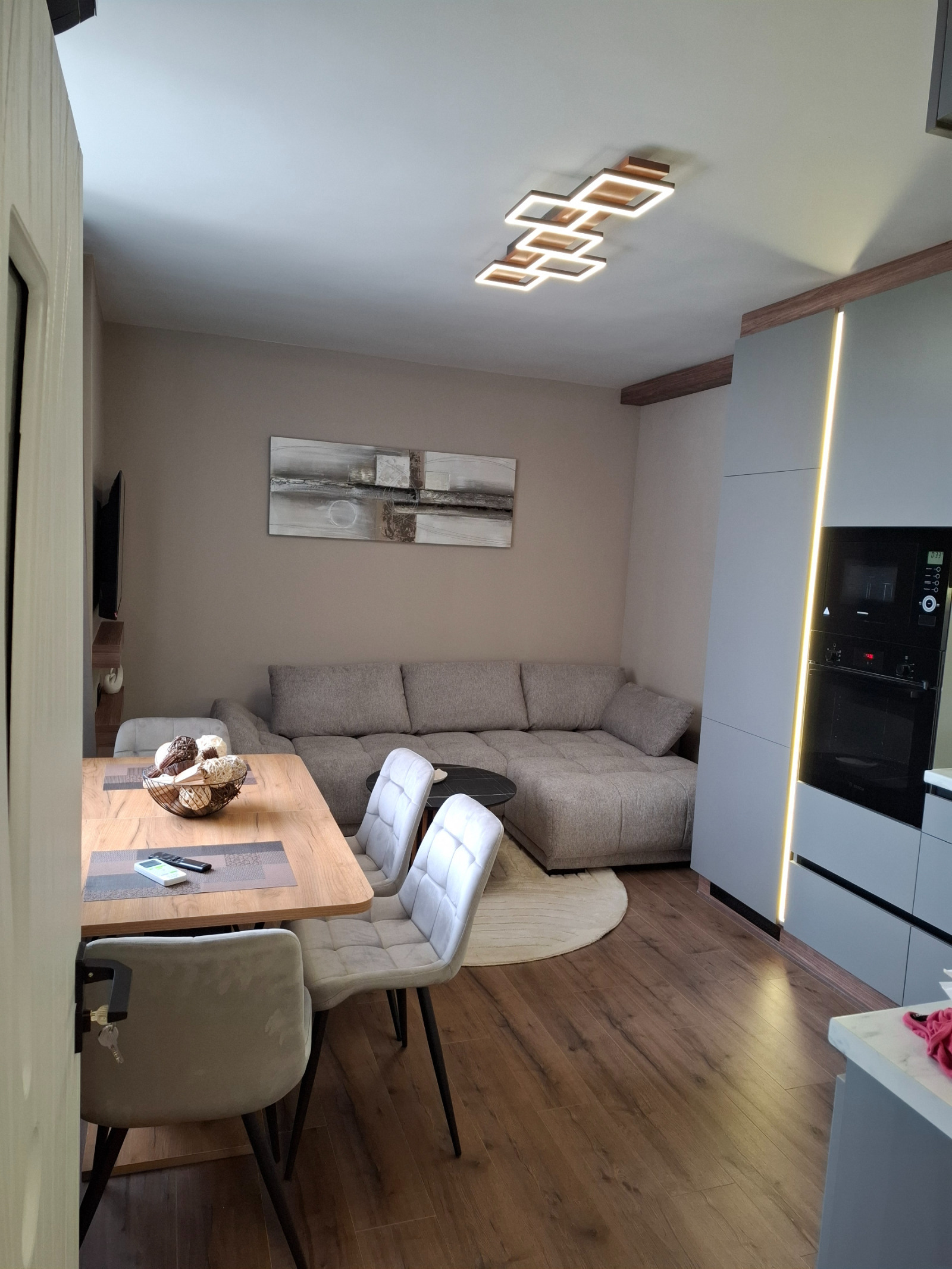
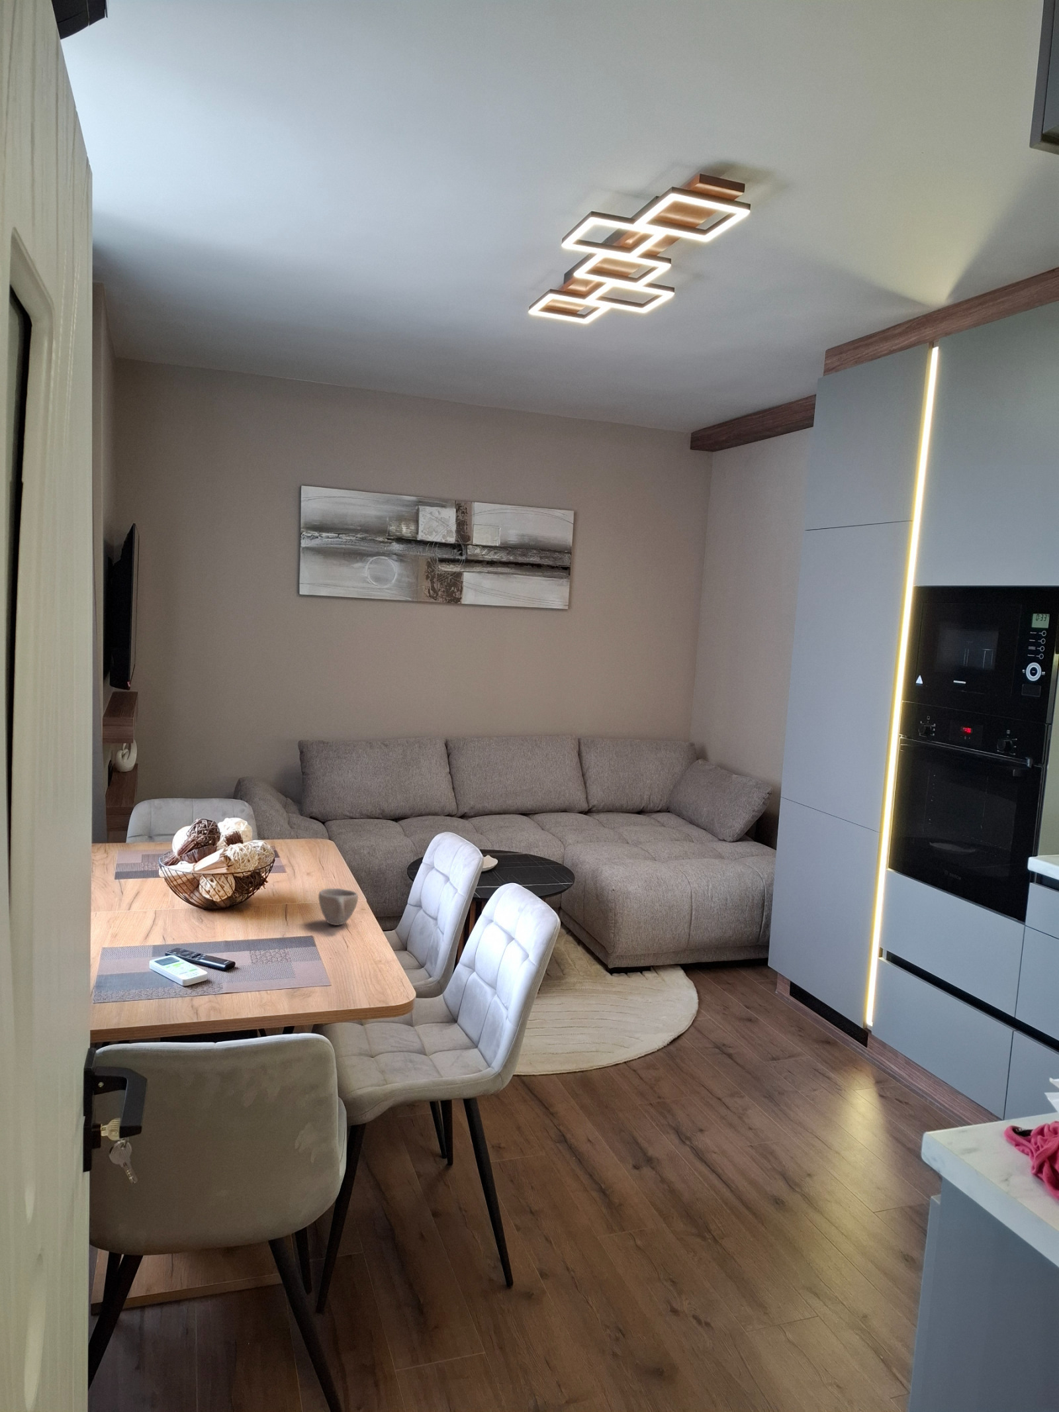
+ cup (339, 909)
